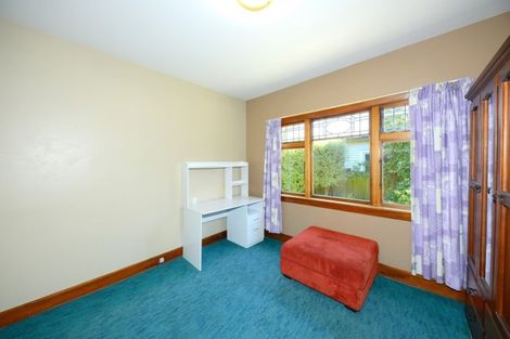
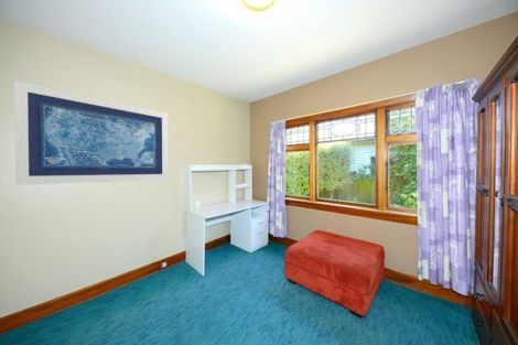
+ wall art (107, 141)
